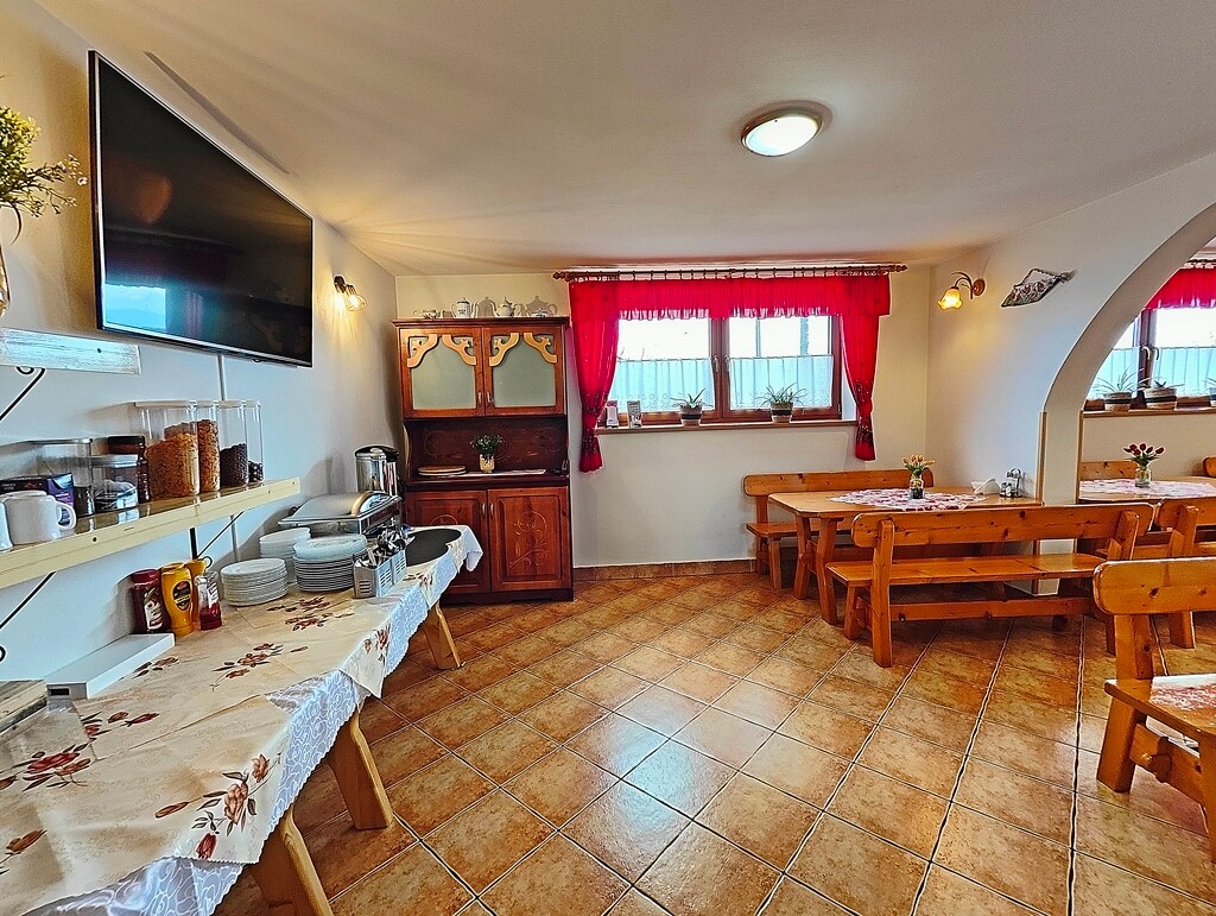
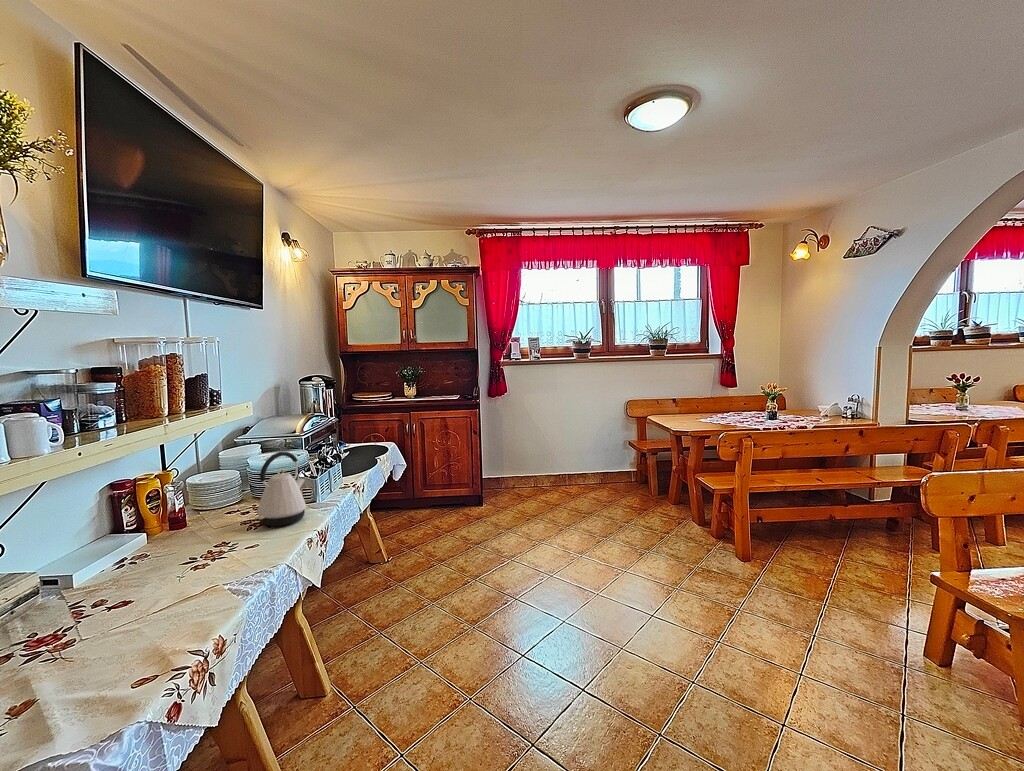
+ kettle (282, 486)
